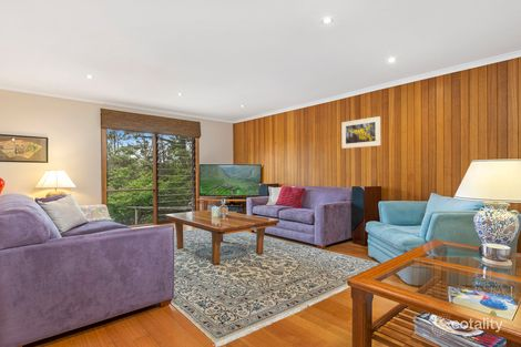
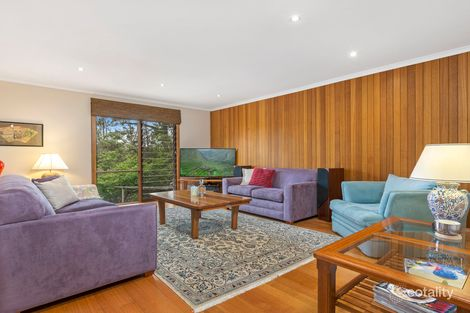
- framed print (359, 133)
